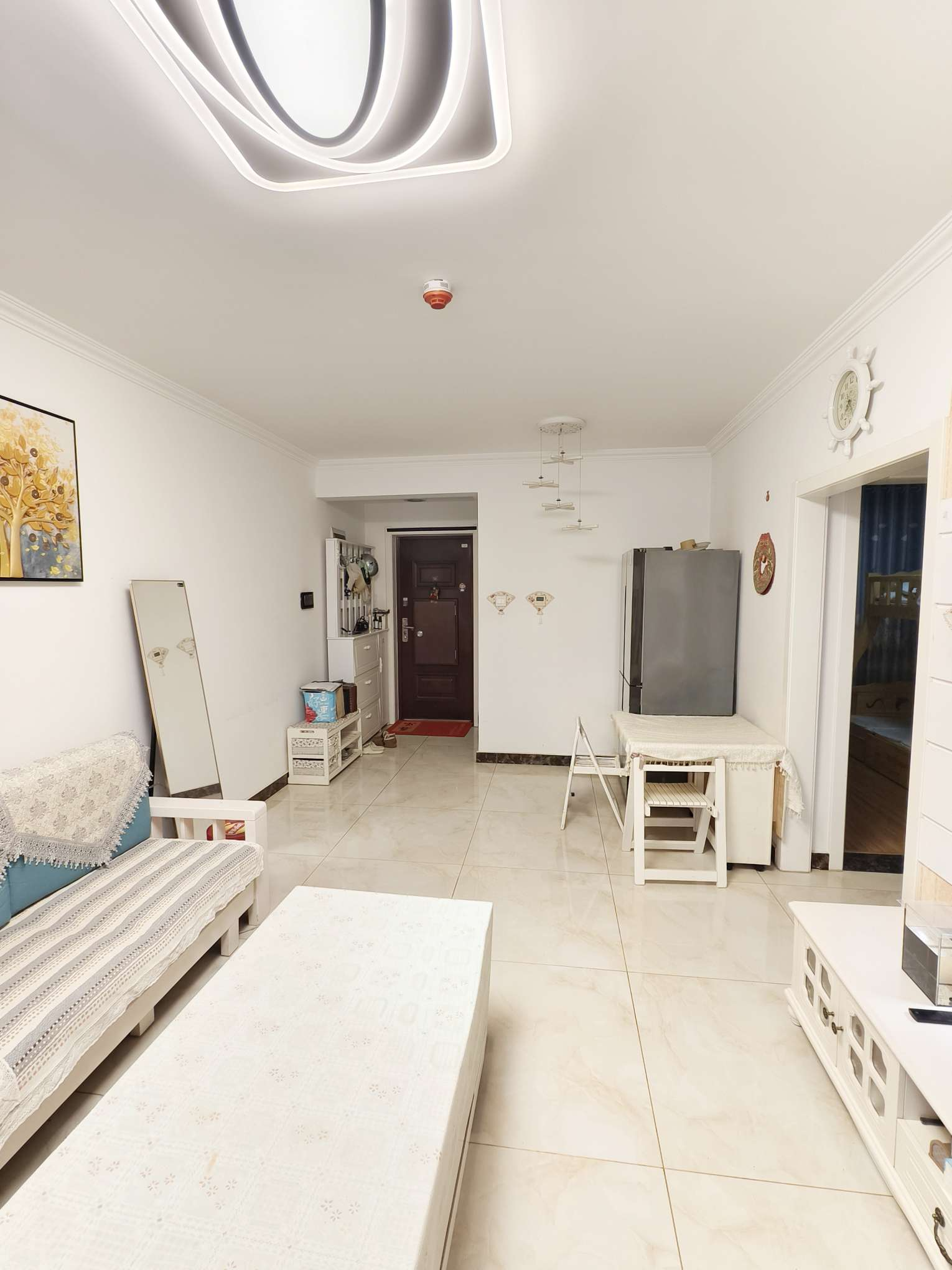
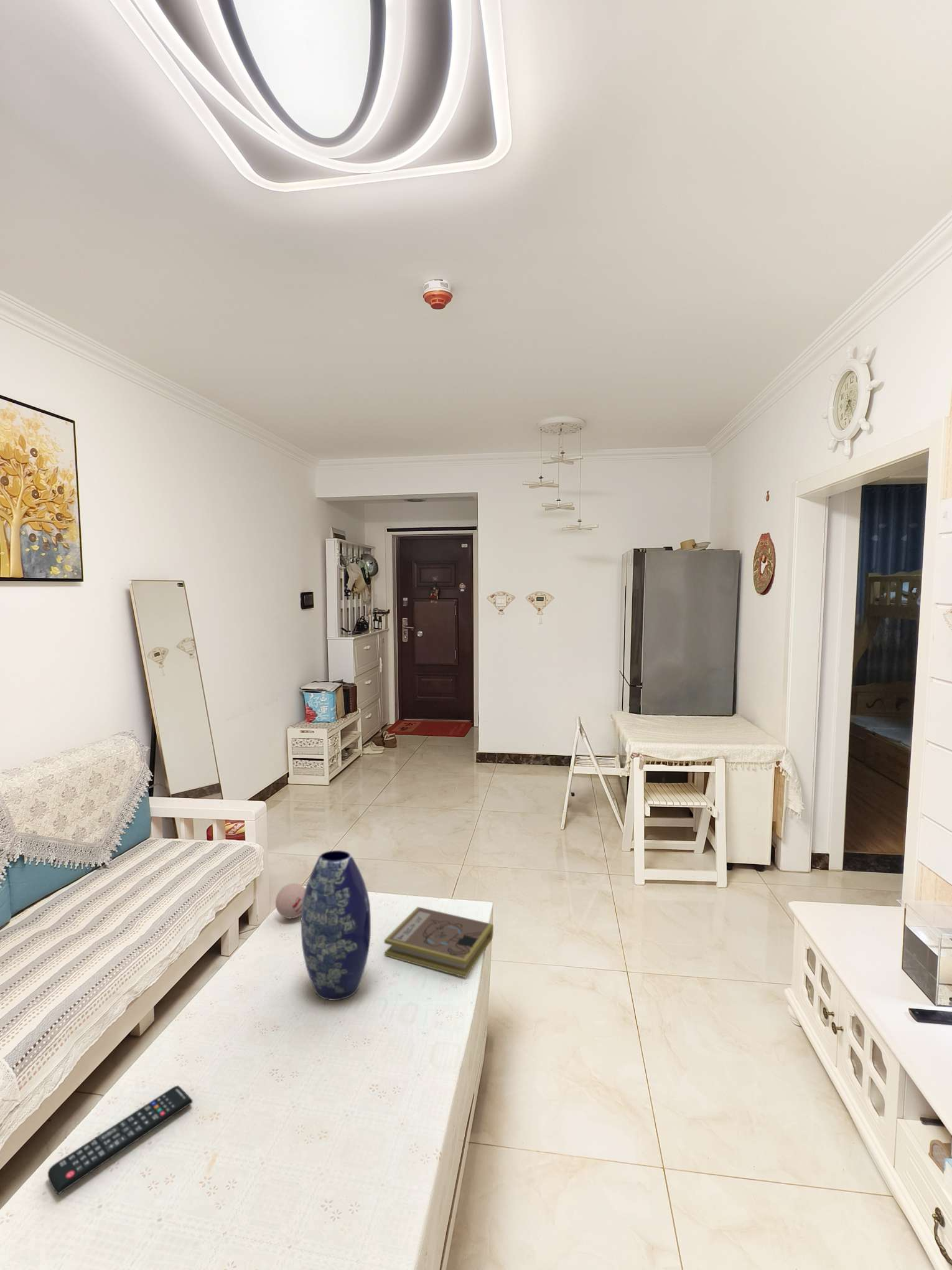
+ vase (336, 922)
+ decorative ball (292, 900)
+ remote control (125, 1135)
+ book (440, 939)
